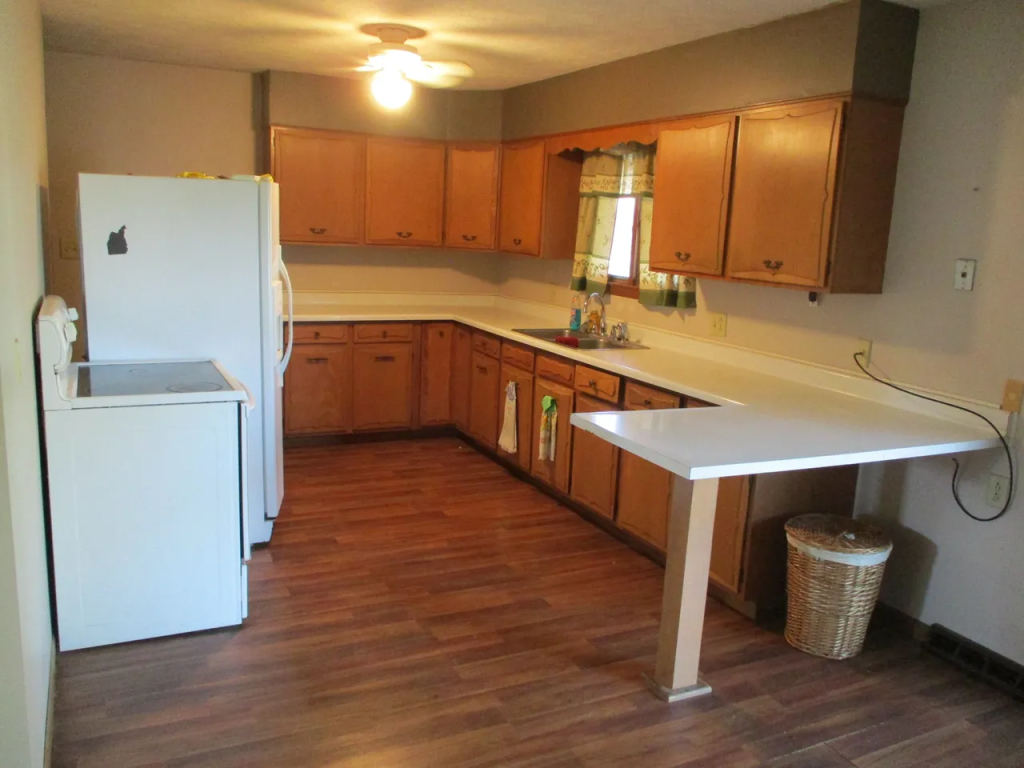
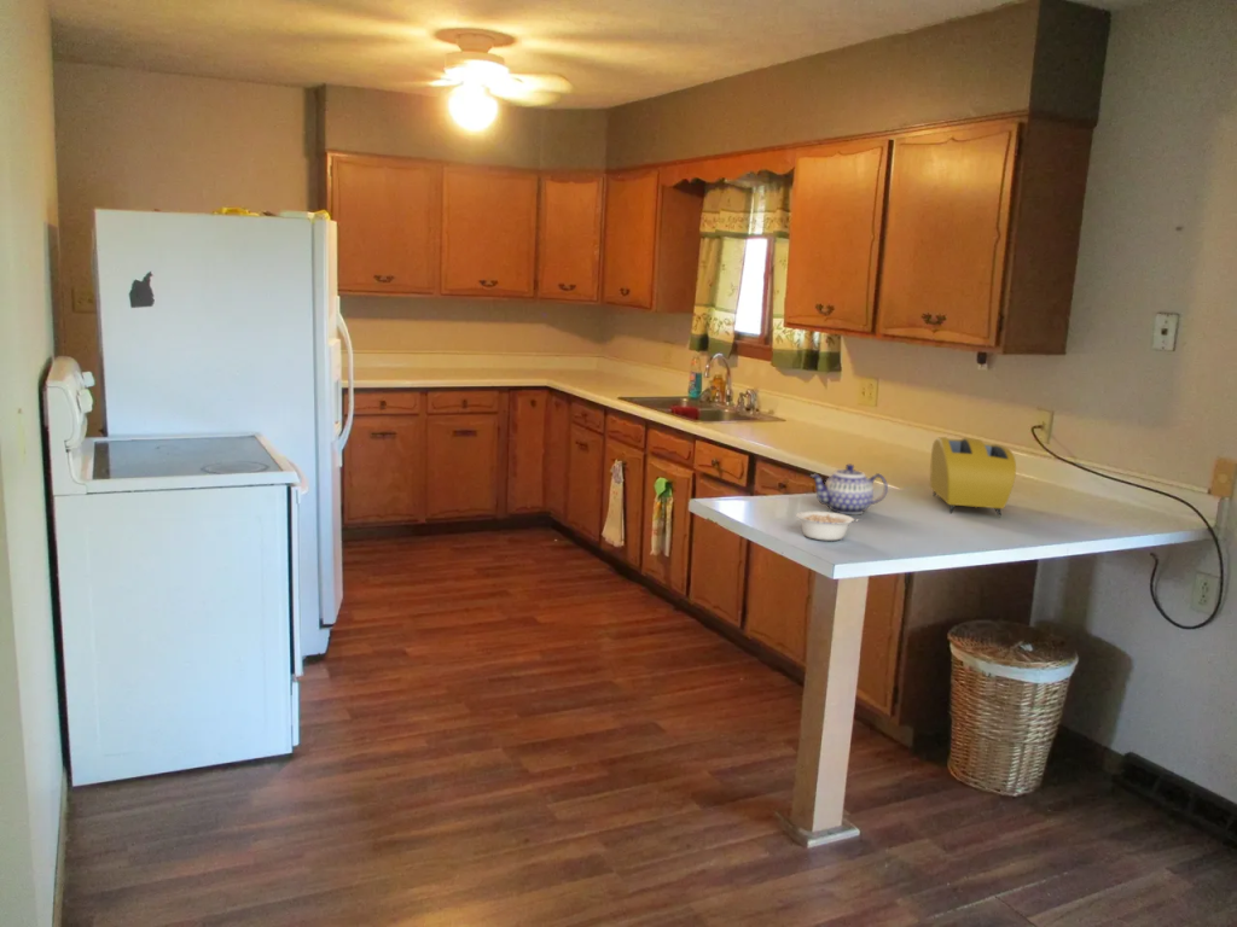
+ legume (826, 524)
+ toaster (969, 472)
+ teapot (848, 486)
